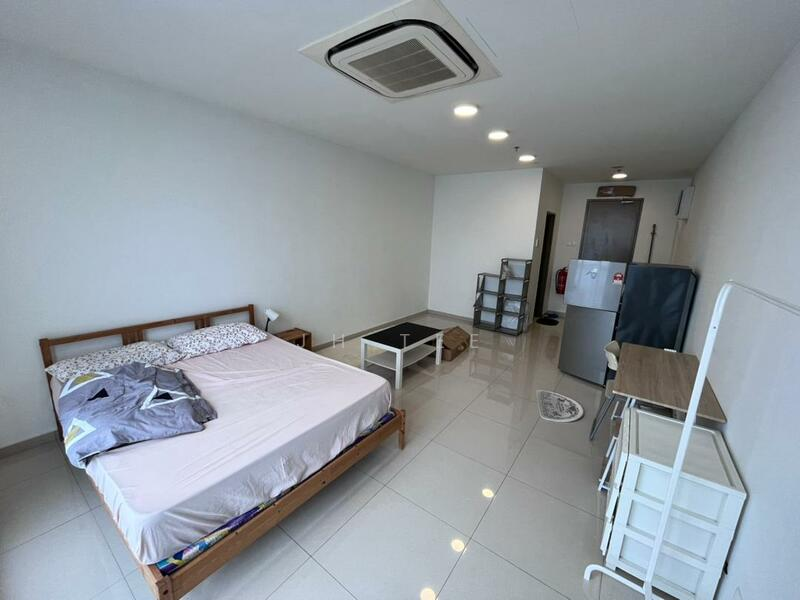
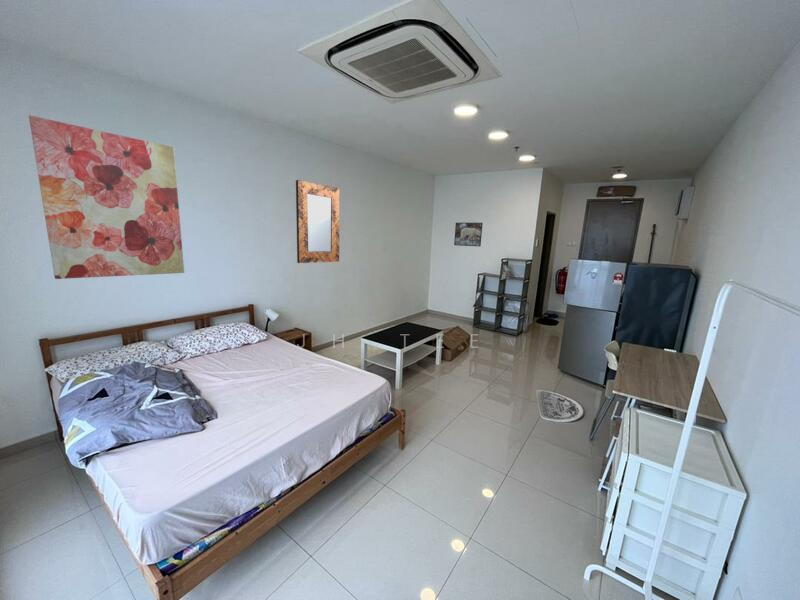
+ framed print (467, 234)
+ home mirror (319, 224)
+ wall art (119, 207)
